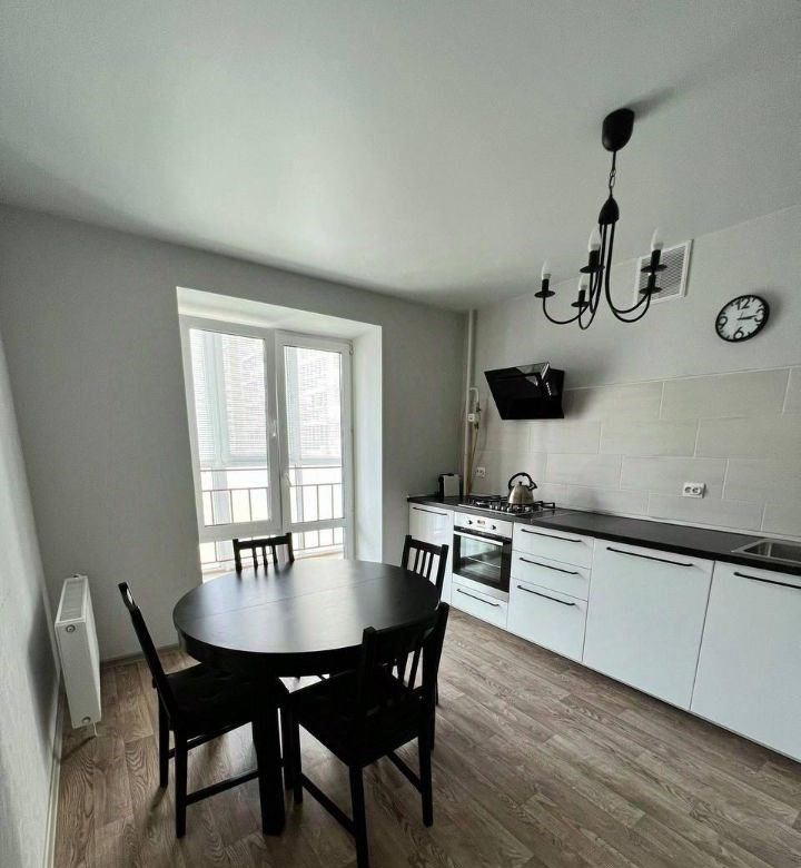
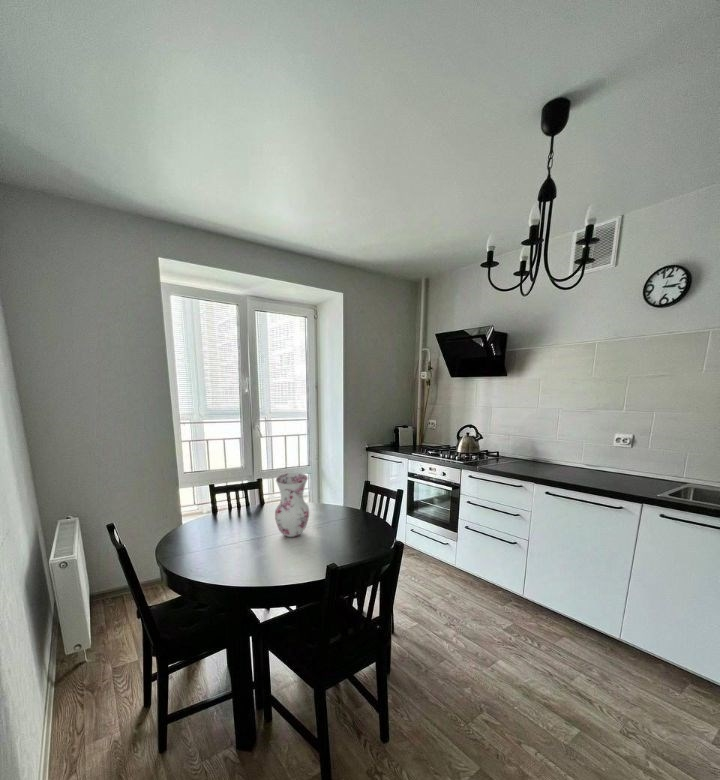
+ vase (292, 506)
